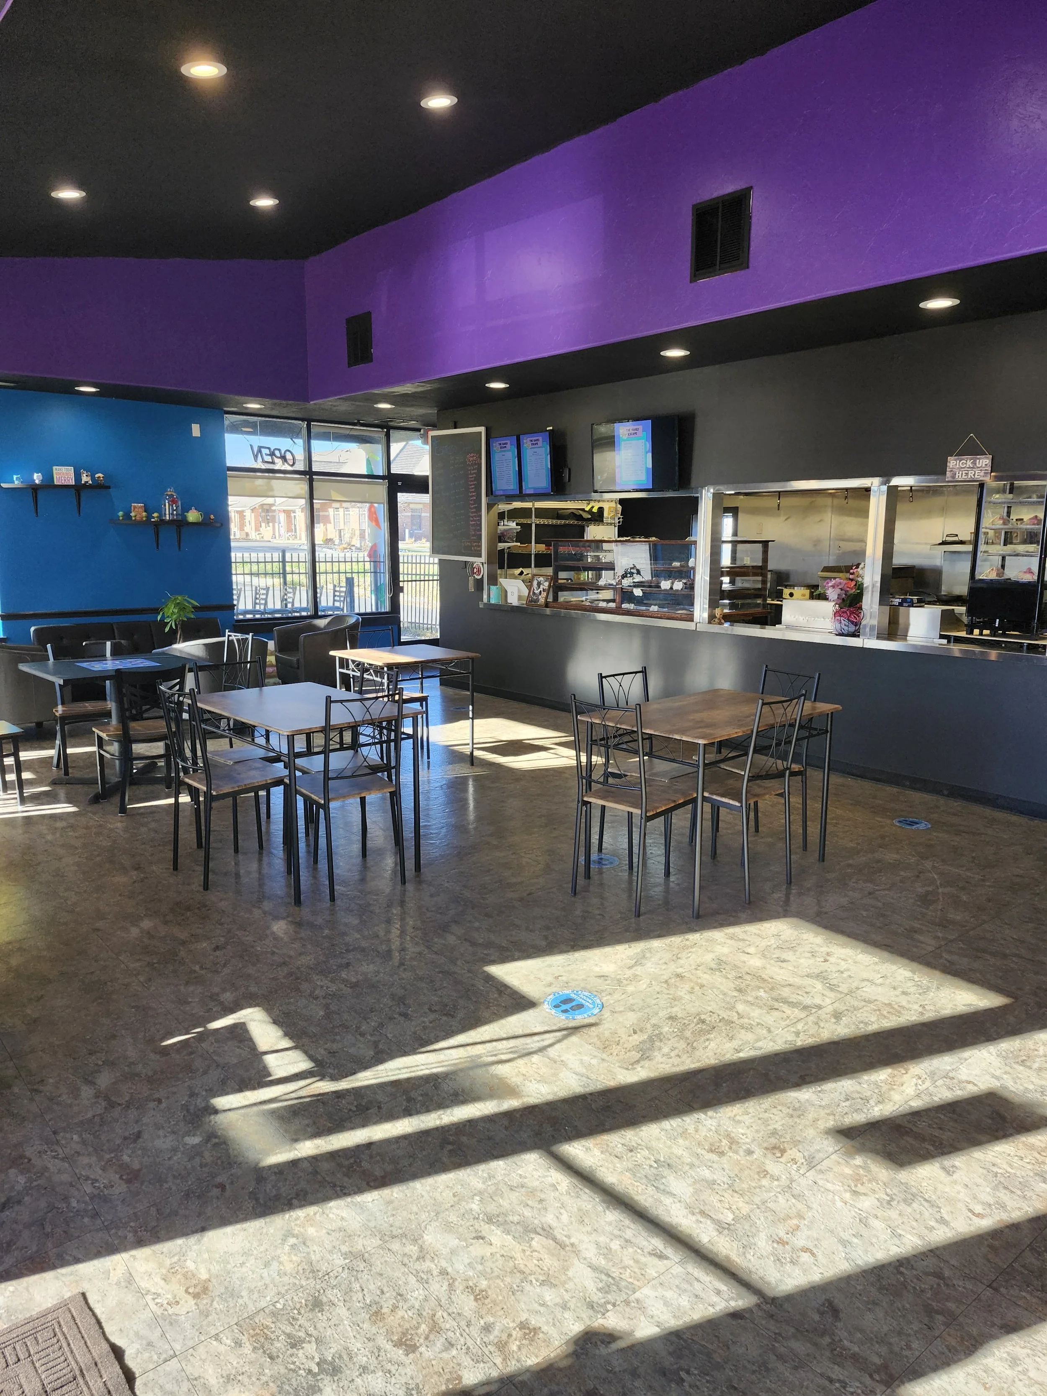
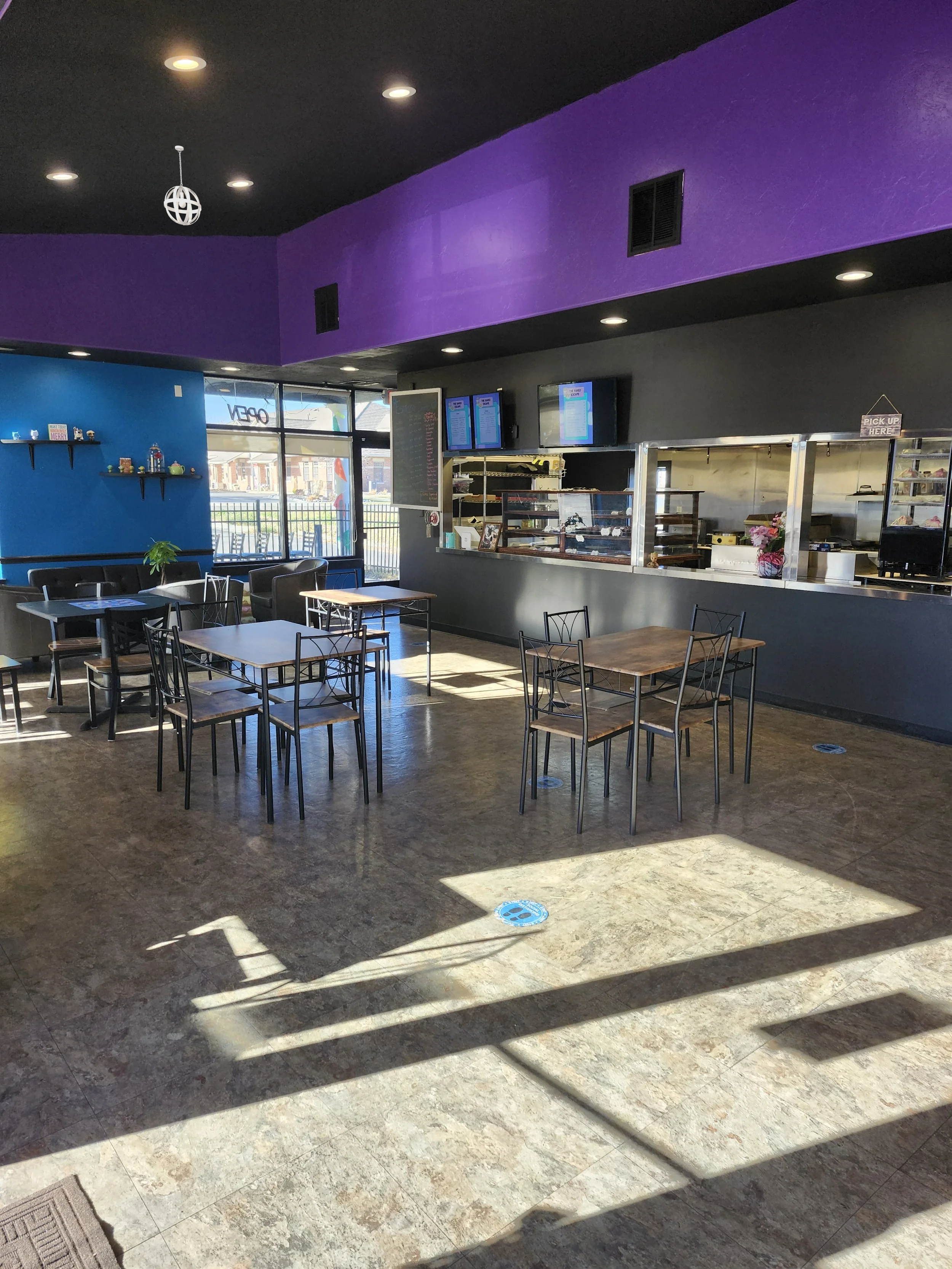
+ pendant light (182, 187)
